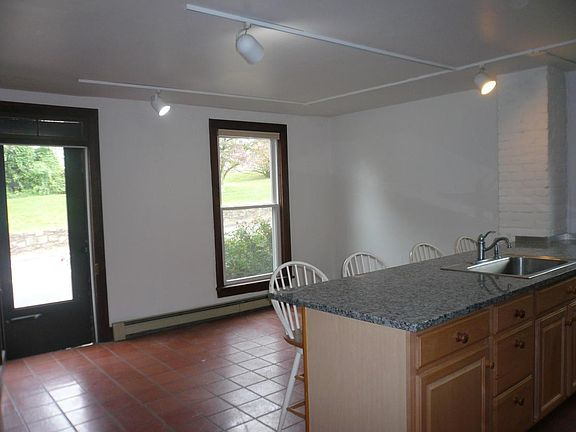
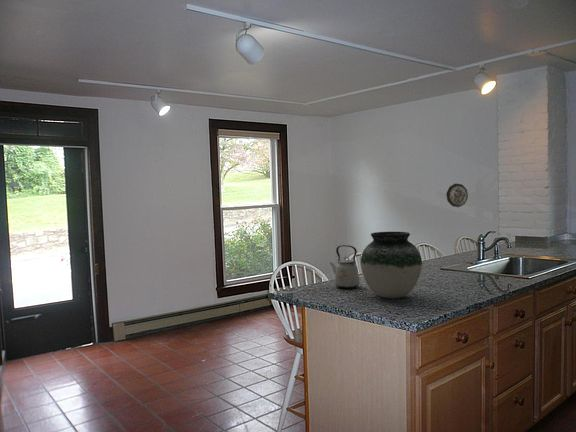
+ decorative plate (457, 195)
+ vase (390, 264)
+ kettle (342, 265)
